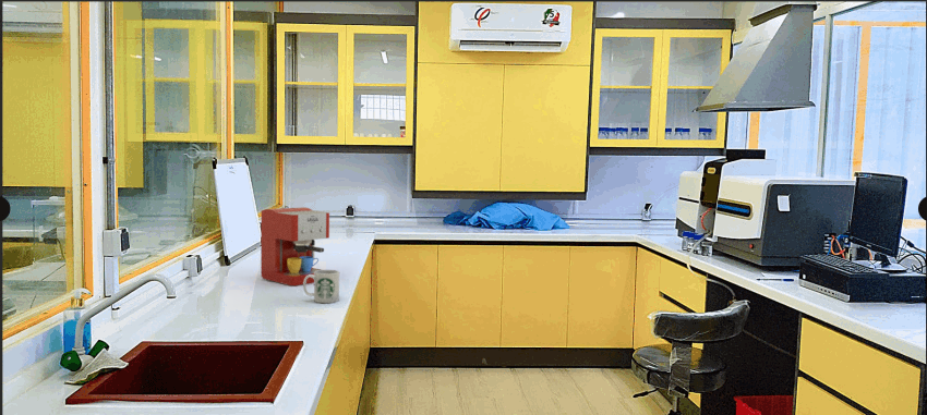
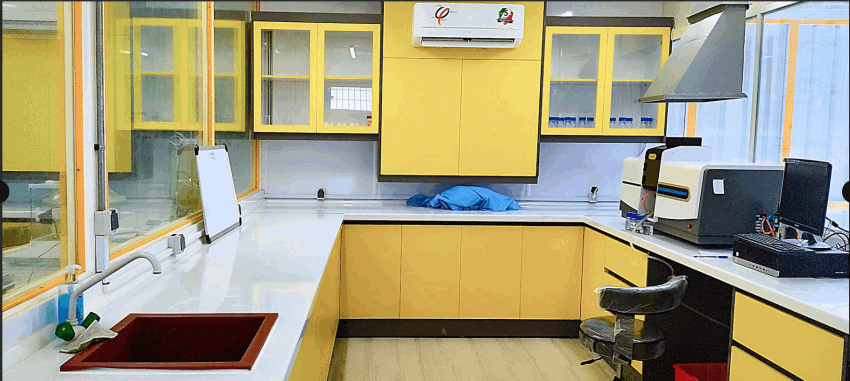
- coffee maker (294, 244)
- mug (321, 285)
